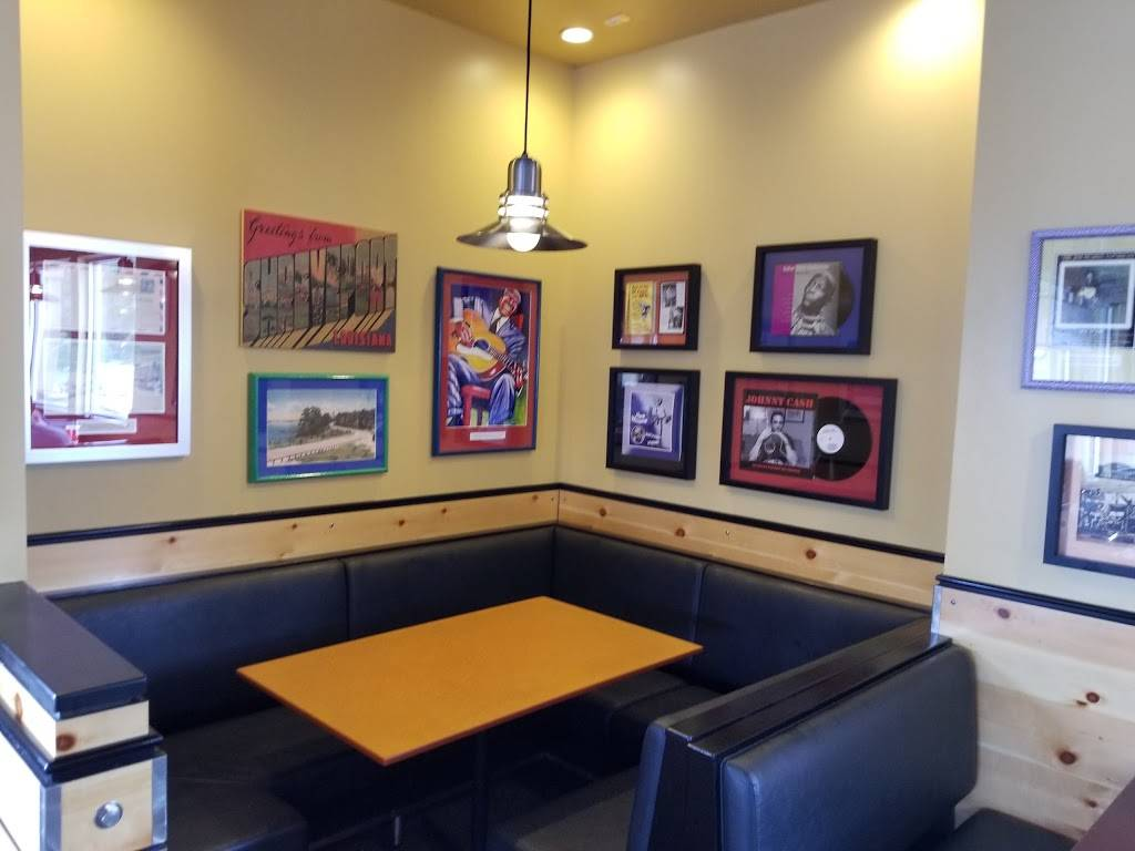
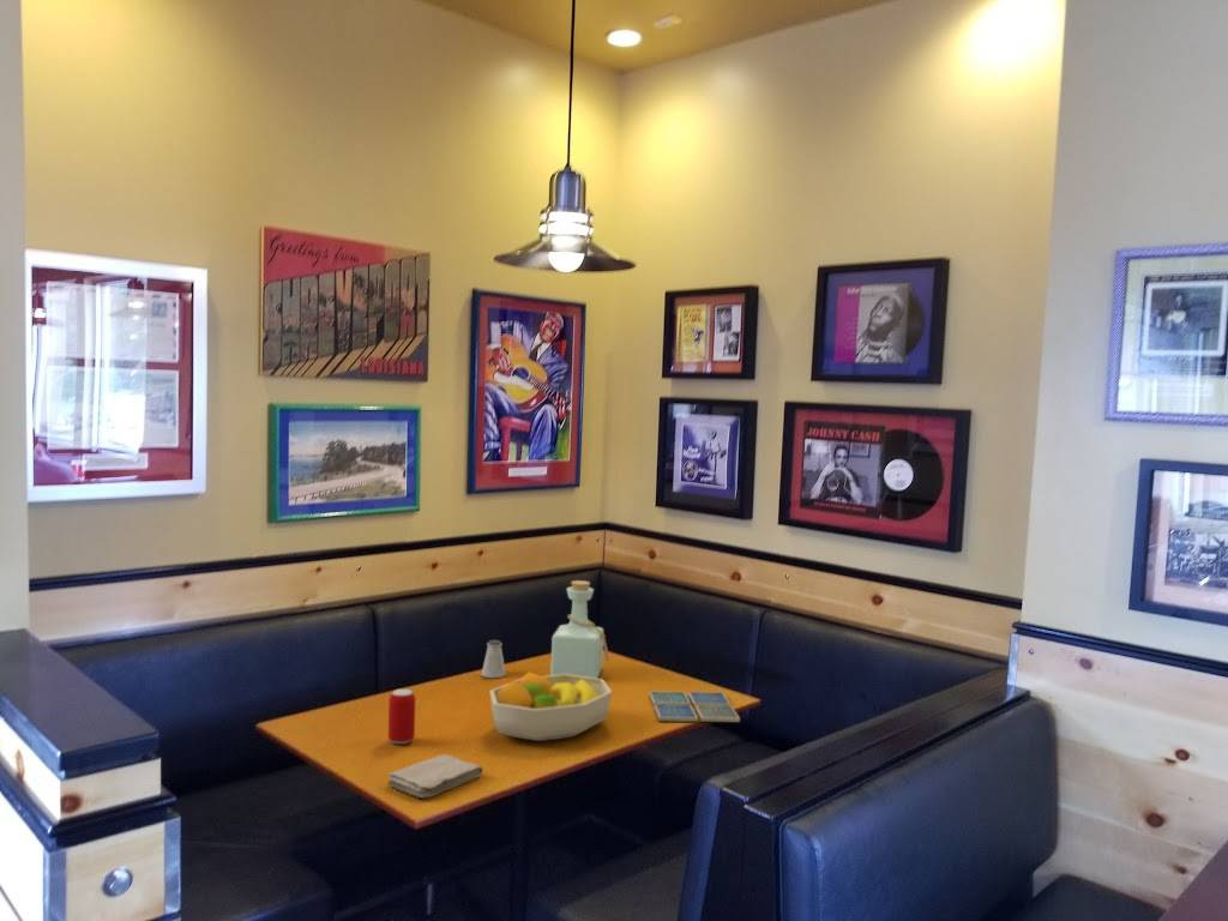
+ bottle (583, 628)
+ beverage can (402, 716)
+ fruit bowl (550, 700)
+ drink coaster (693, 705)
+ saltshaker (494, 657)
+ washcloth (434, 773)
